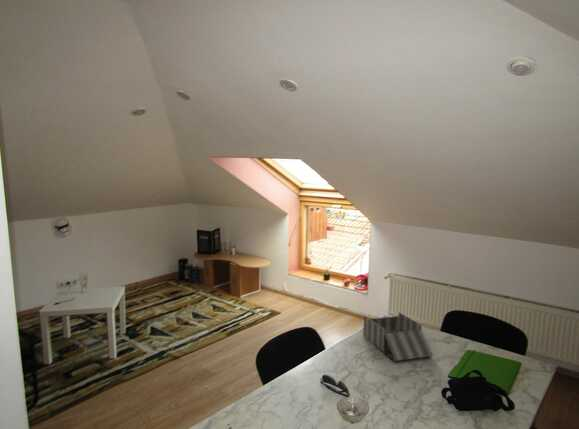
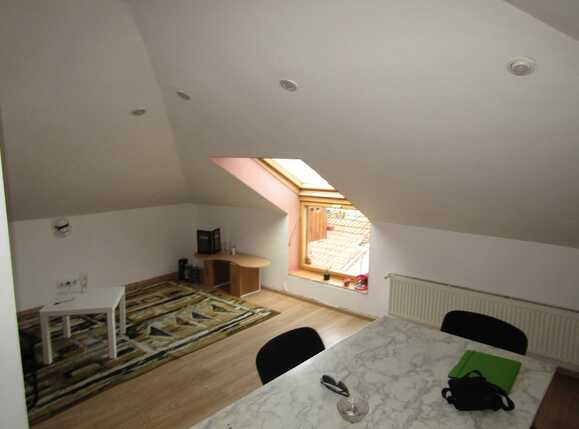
- desk organizer (396, 334)
